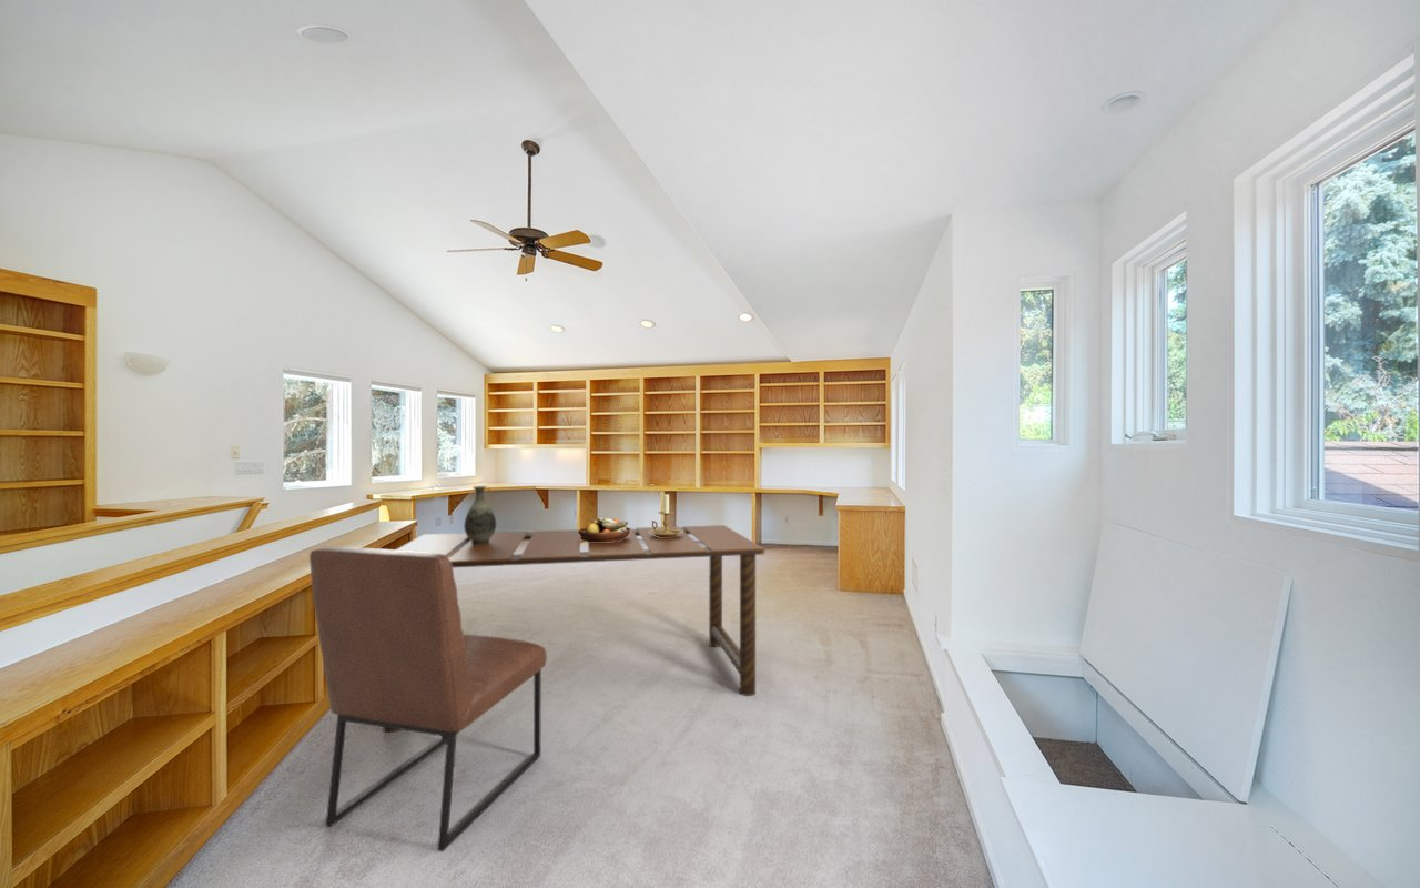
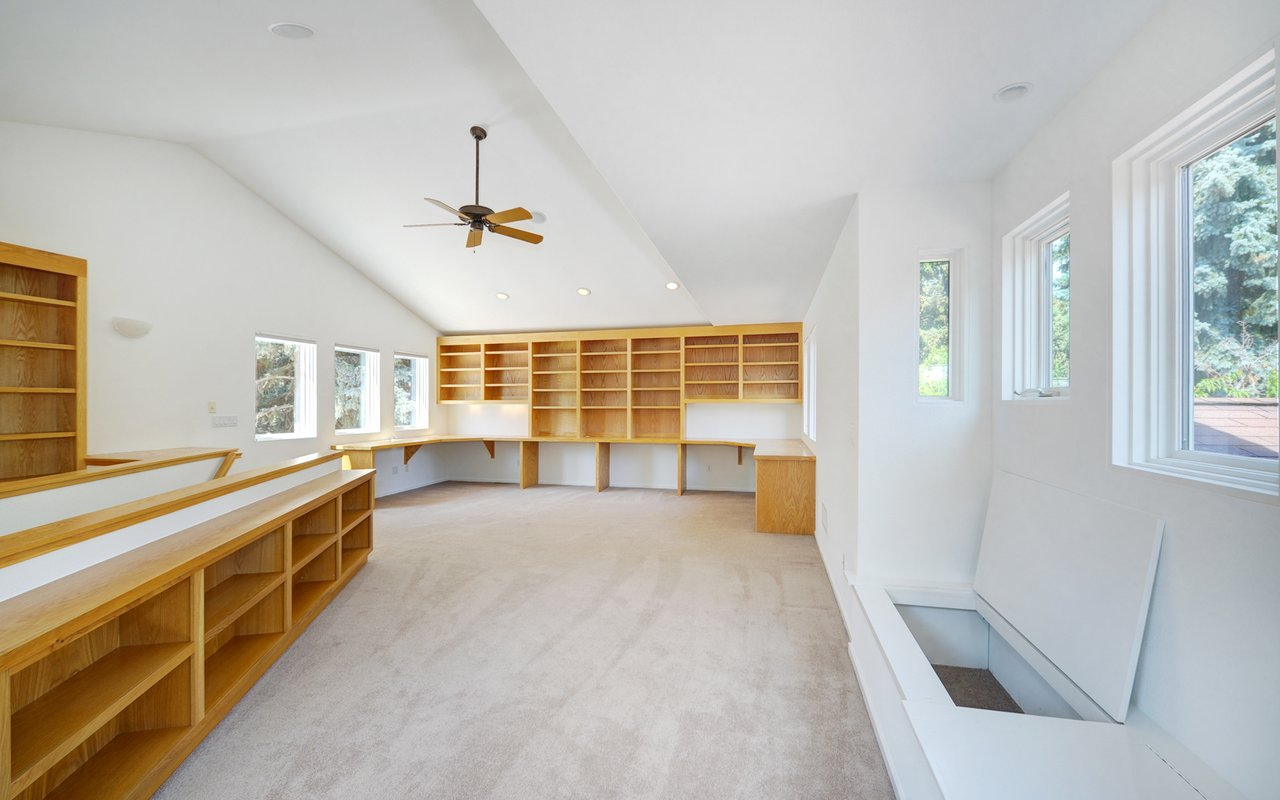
- candle holder (666, 513)
- vase (480, 514)
- chair (439, 663)
- fruit bowl (605, 527)
- dining table (579, 562)
